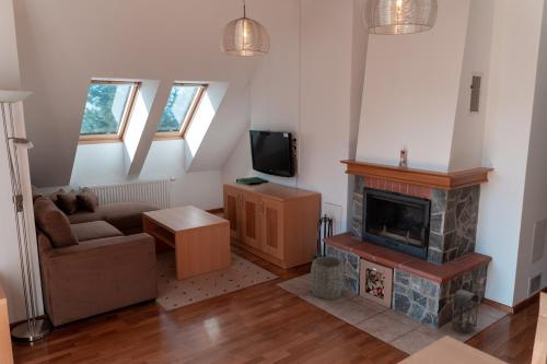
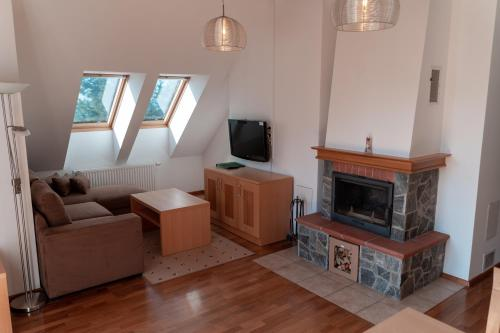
- lantern (465, 303)
- woven basket (327, 277)
